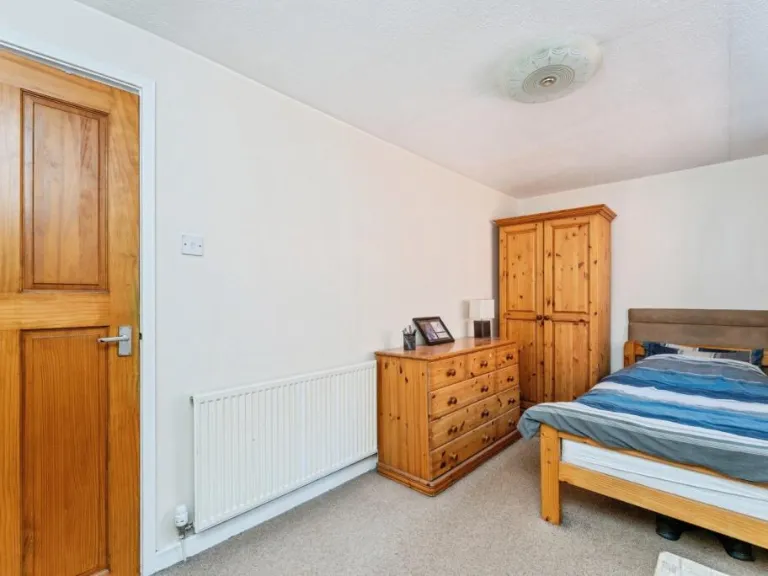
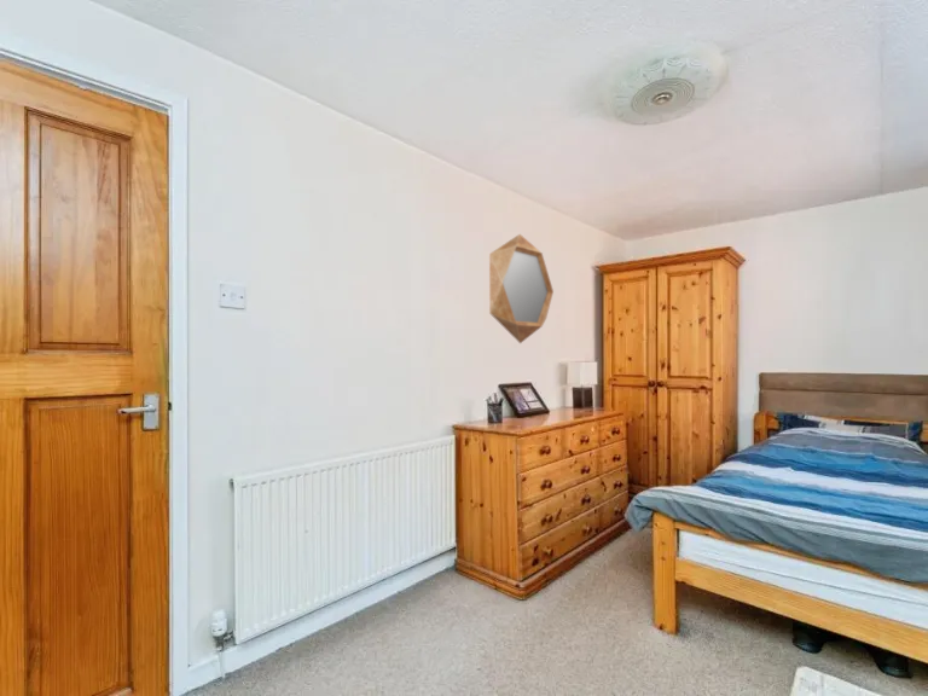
+ home mirror (524, 288)
